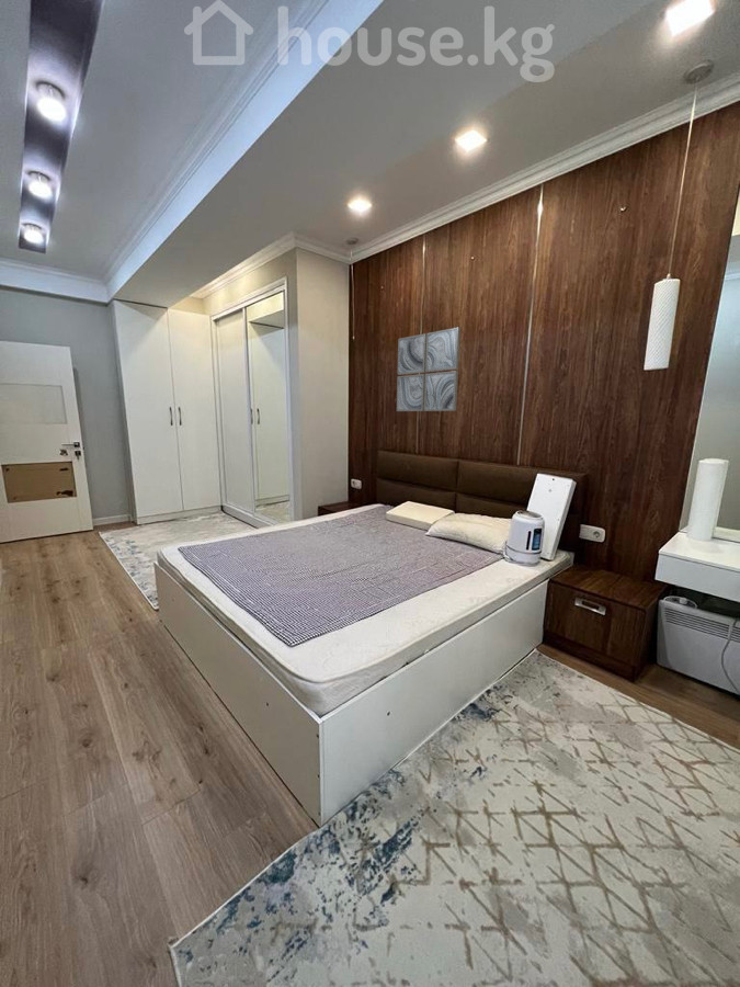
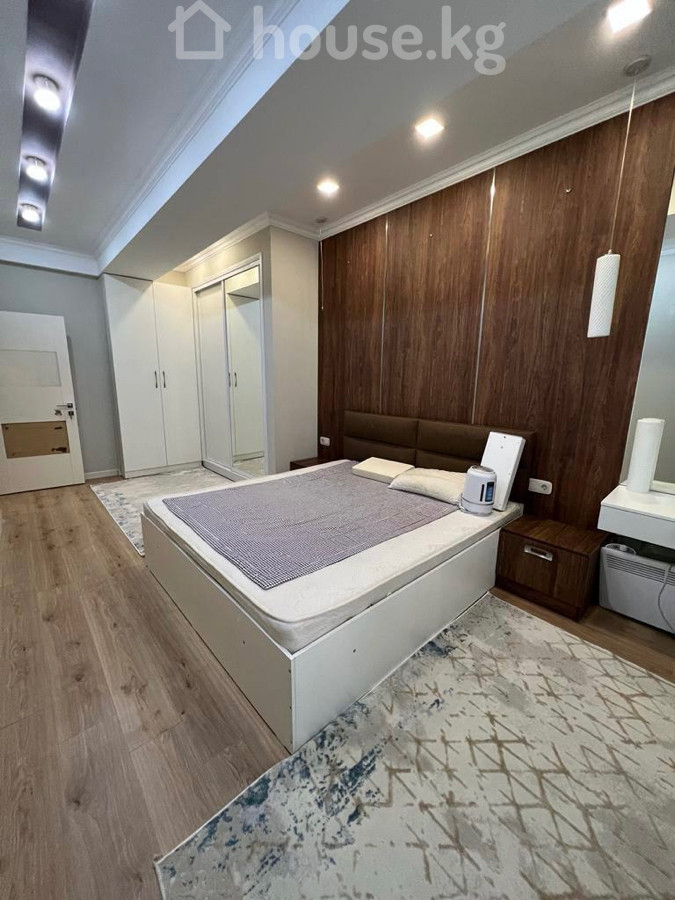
- wall art (425, 374)
